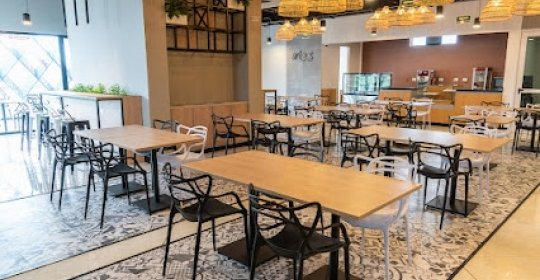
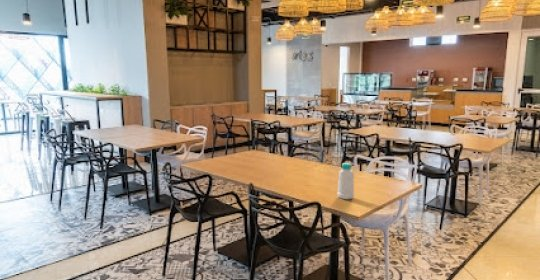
+ bottle (346, 180)
